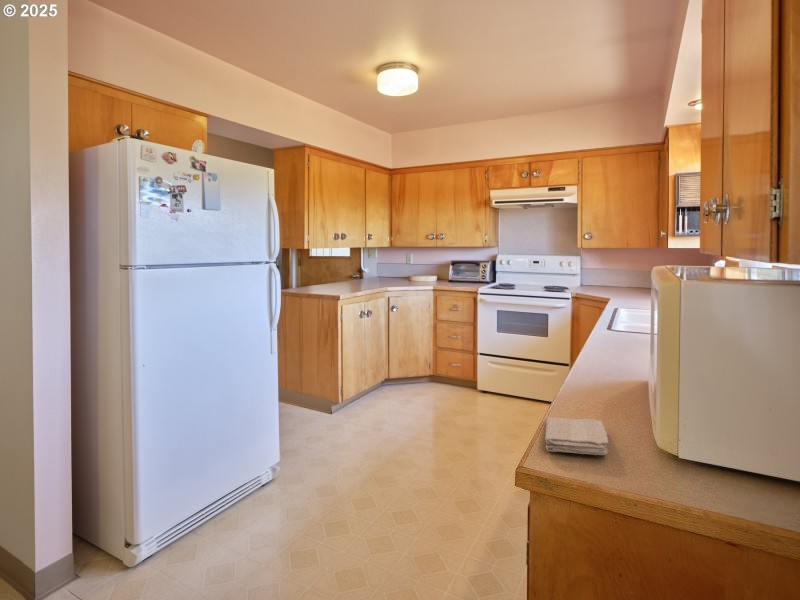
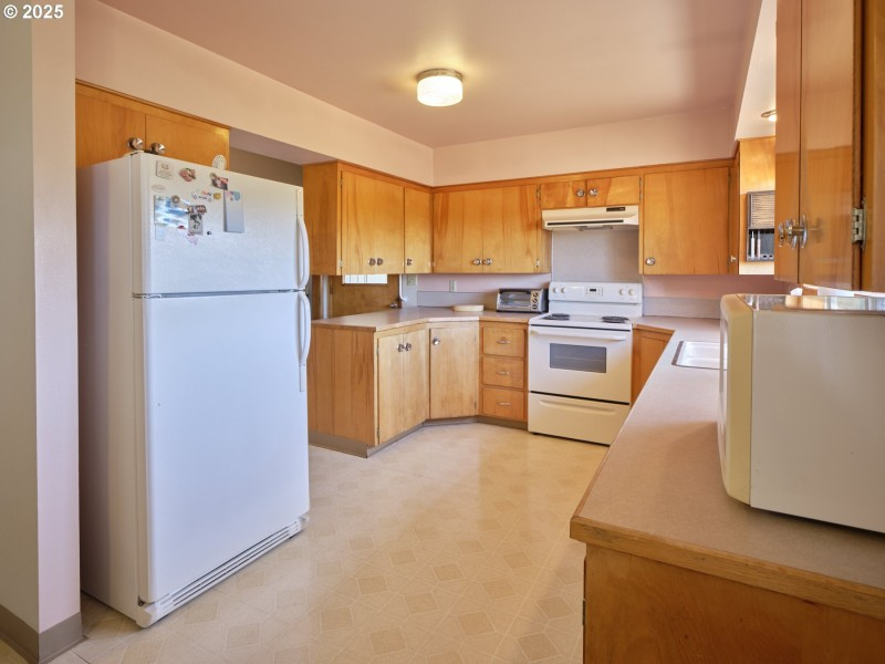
- washcloth (574, 433)
